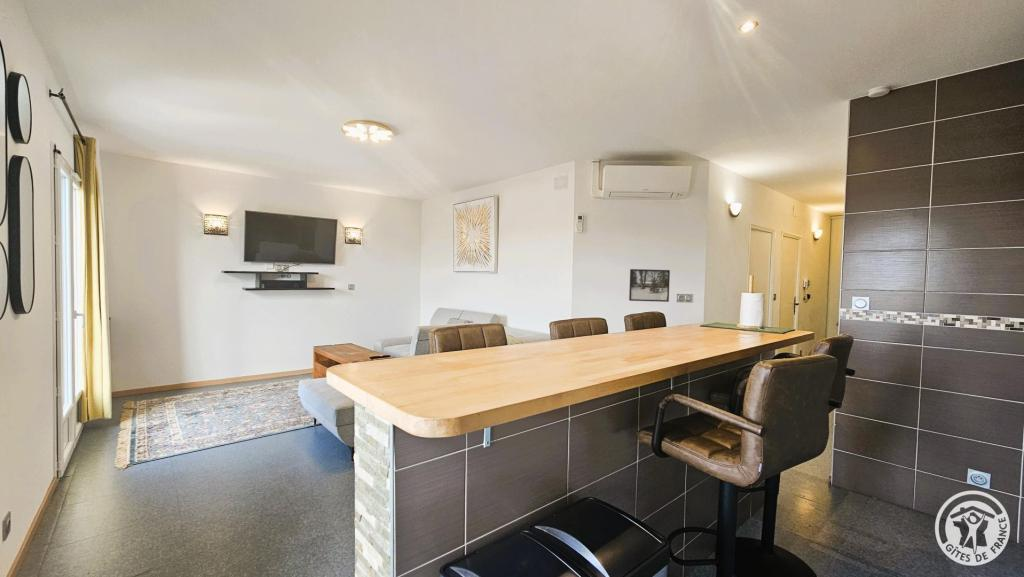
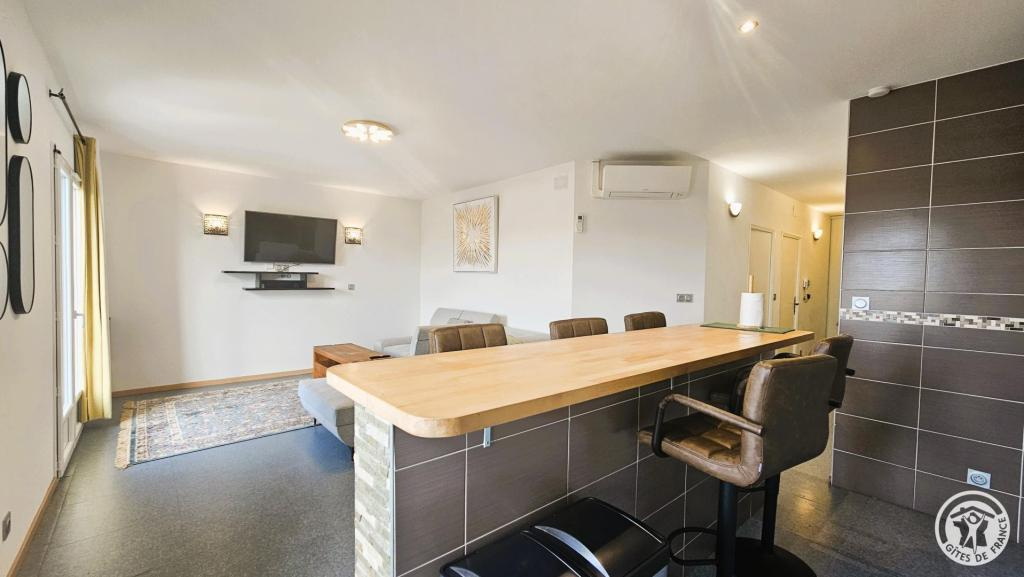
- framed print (649, 285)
